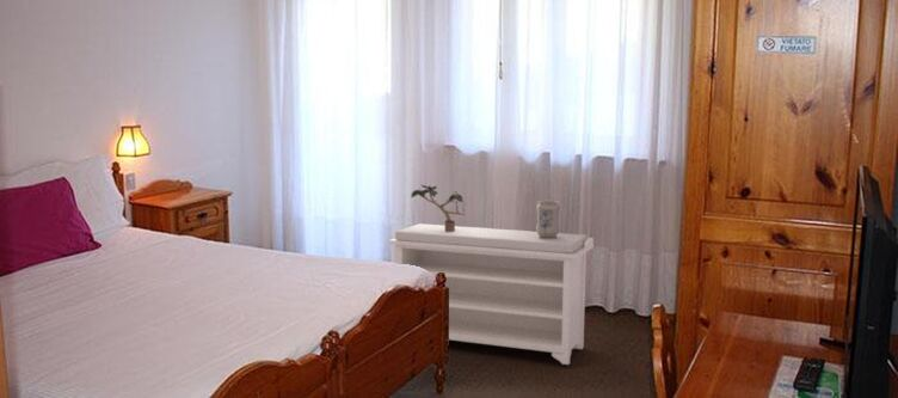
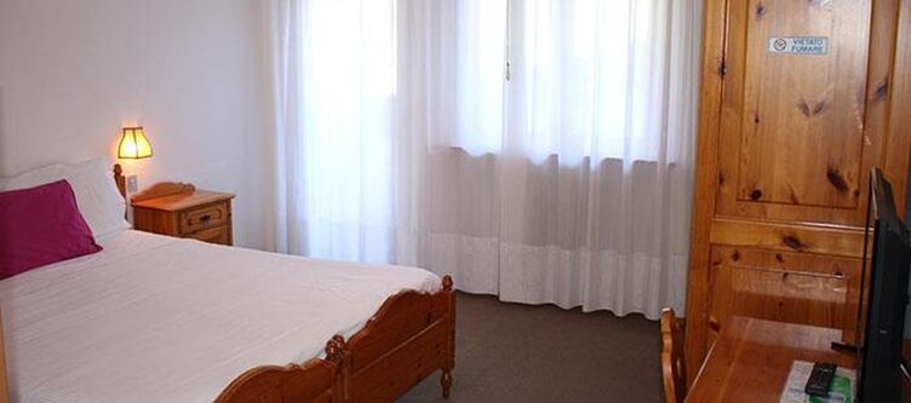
- potted plant (436, 204)
- bench (490, 289)
- vase (548, 219)
